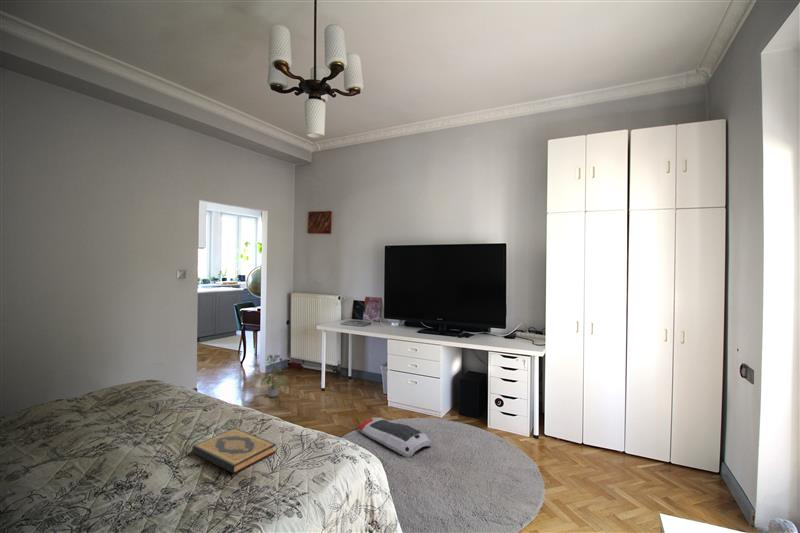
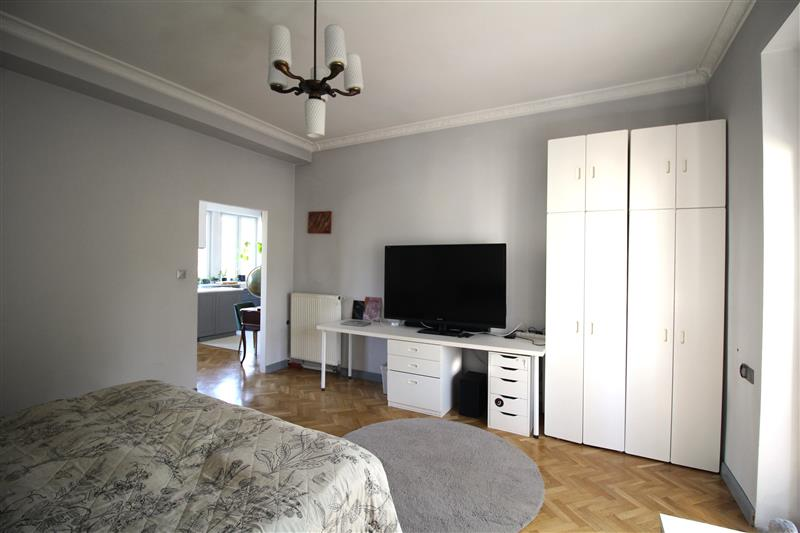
- hardback book (234, 448)
- potted plant (273, 375)
- air purifier (393, 430)
